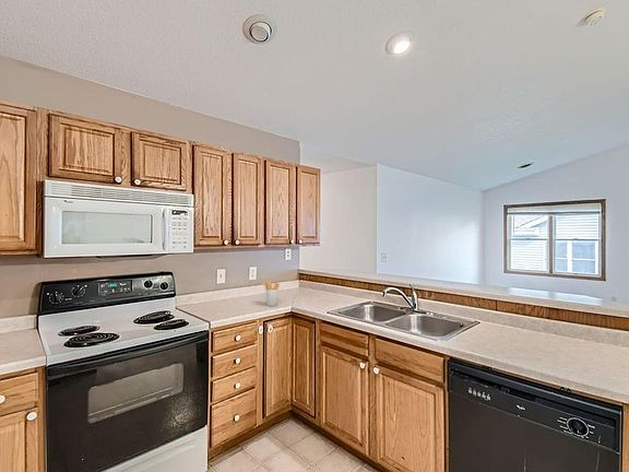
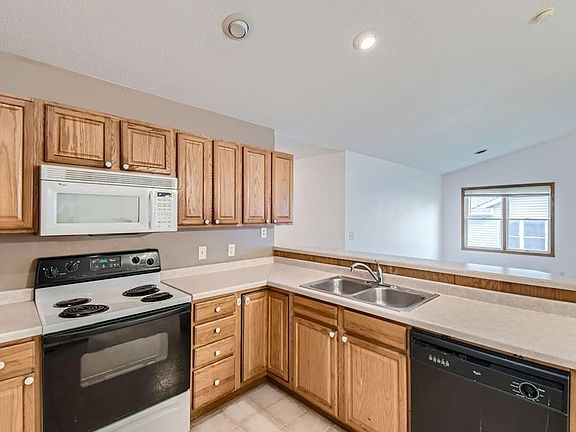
- utensil holder (270, 292)
